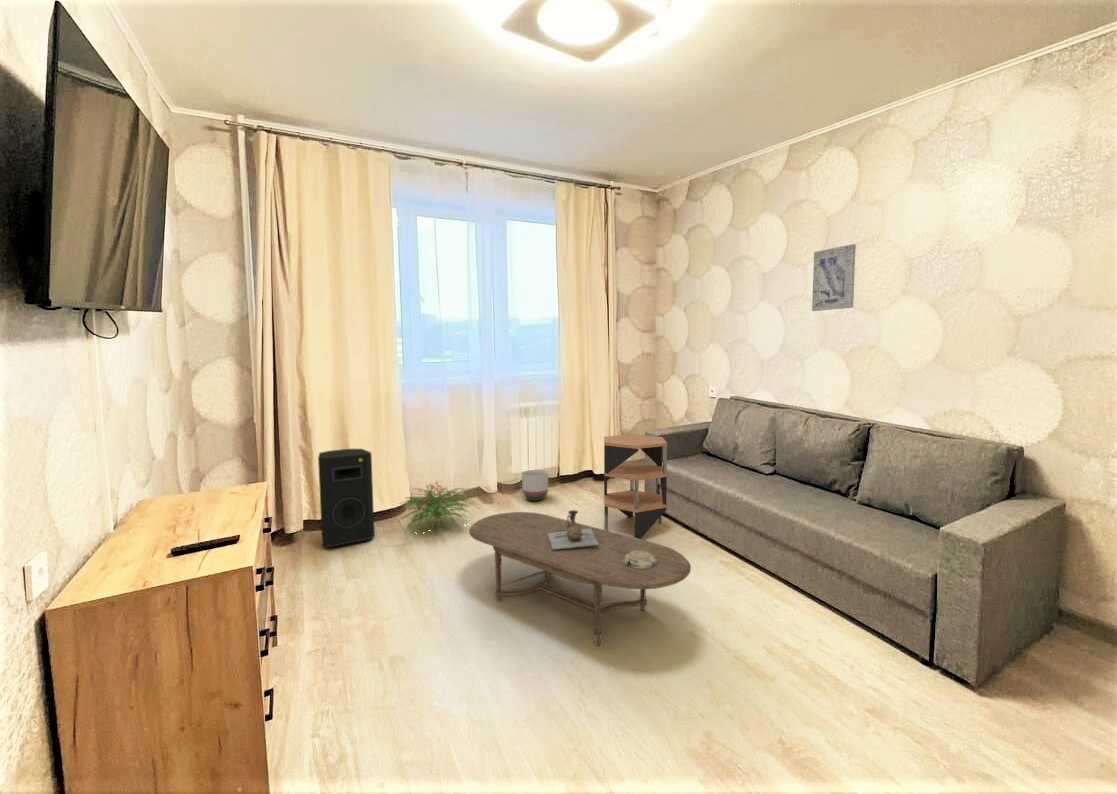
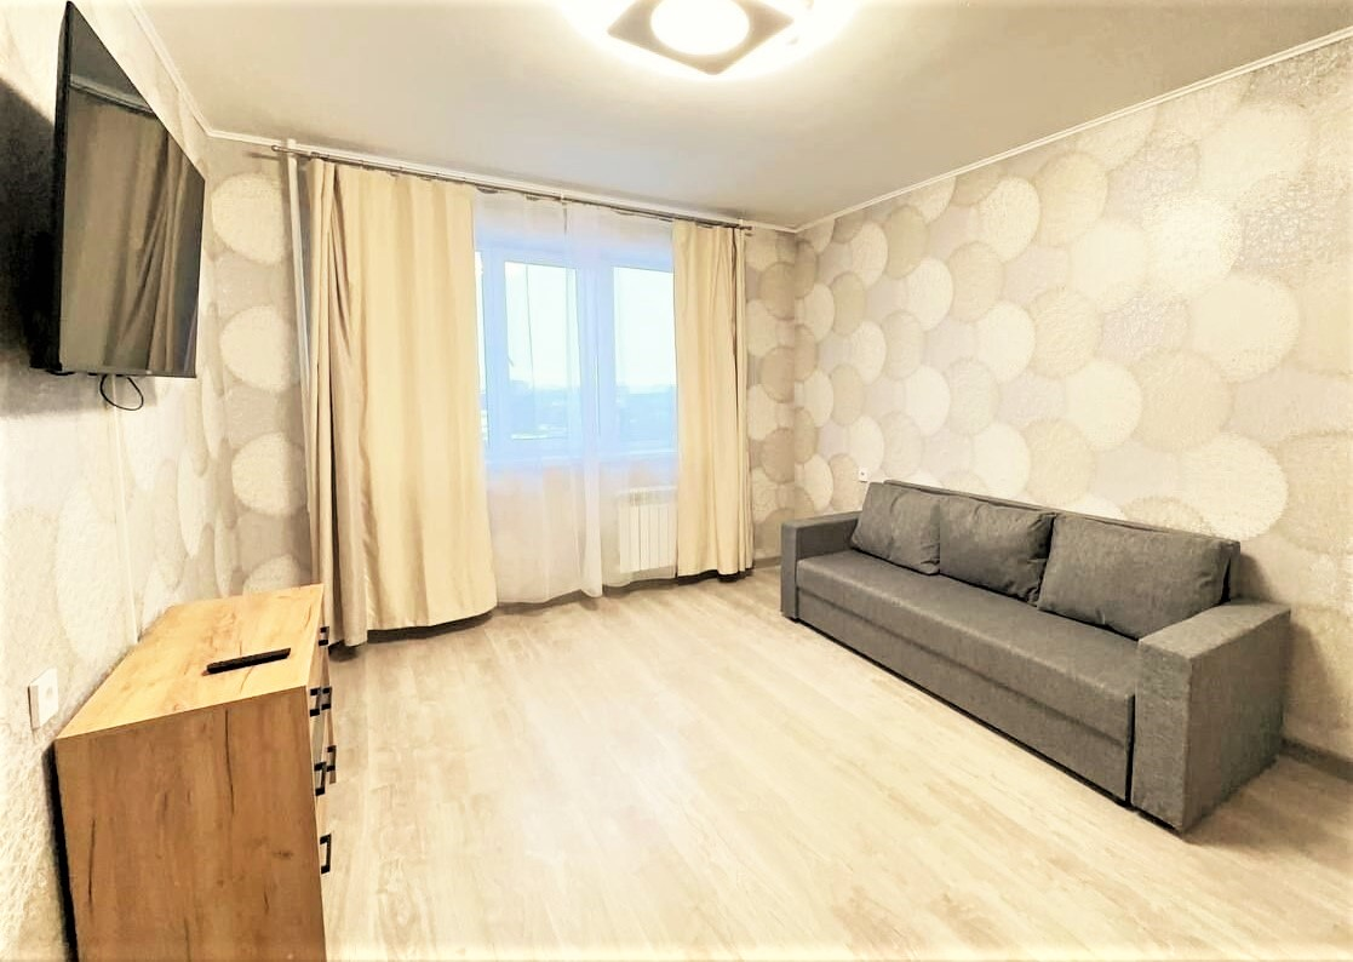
- wall art (832, 278)
- decorative bowl (639, 557)
- speaker (345, 496)
- side table (634, 484)
- coffee table (569, 573)
- decorative vase (572, 526)
- decorative plant (436, 505)
- planter (535, 486)
